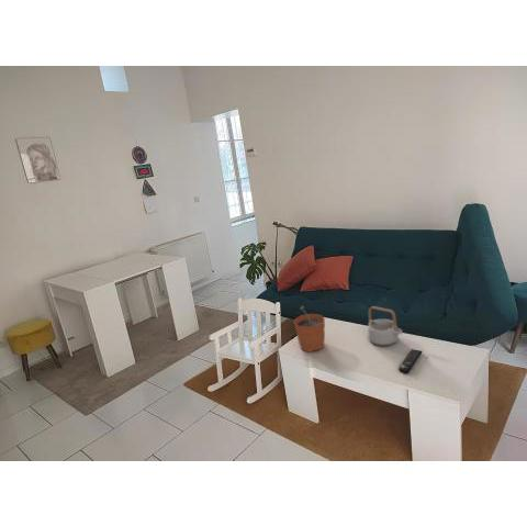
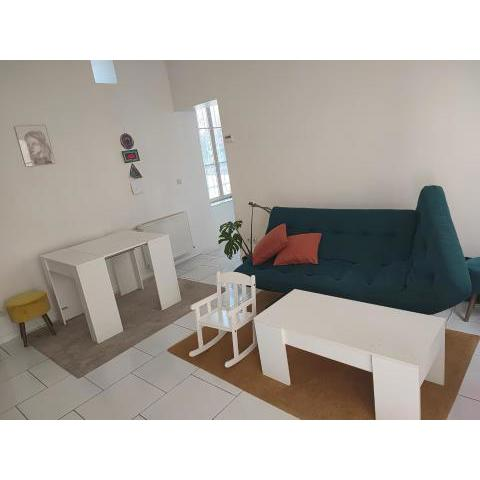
- remote control (411, 360)
- plant pot (310, 326)
- teapot (384, 325)
